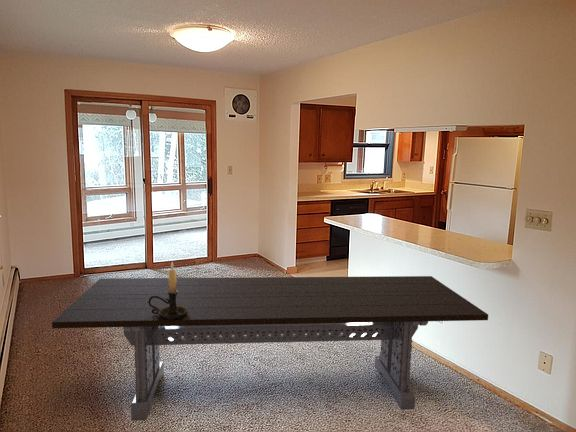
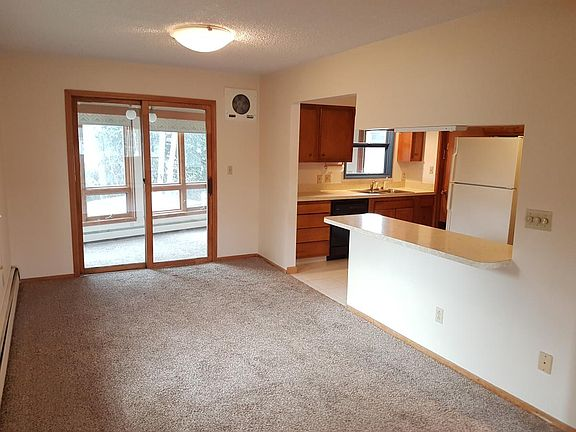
- candle holder (168, 286)
- dining table (275, 341)
